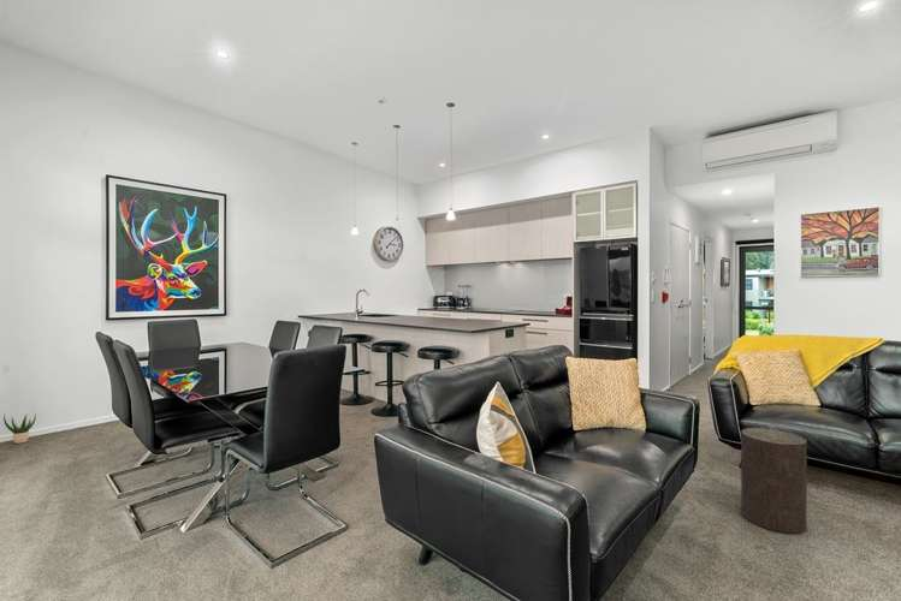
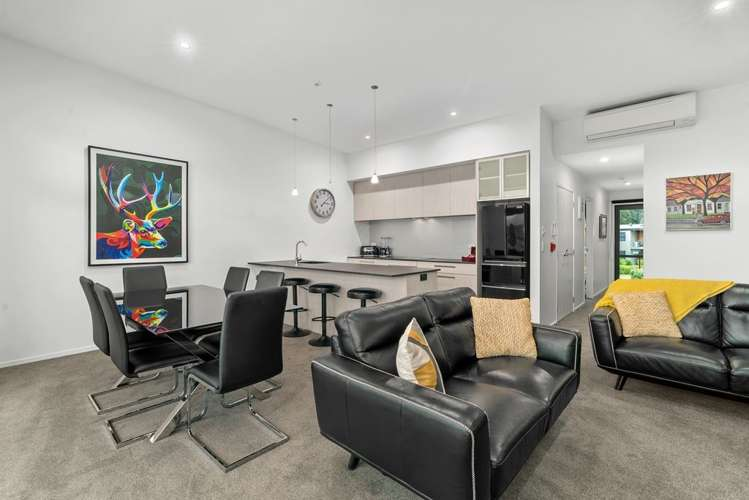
- potted plant (20, 426)
- stool (772, 477)
